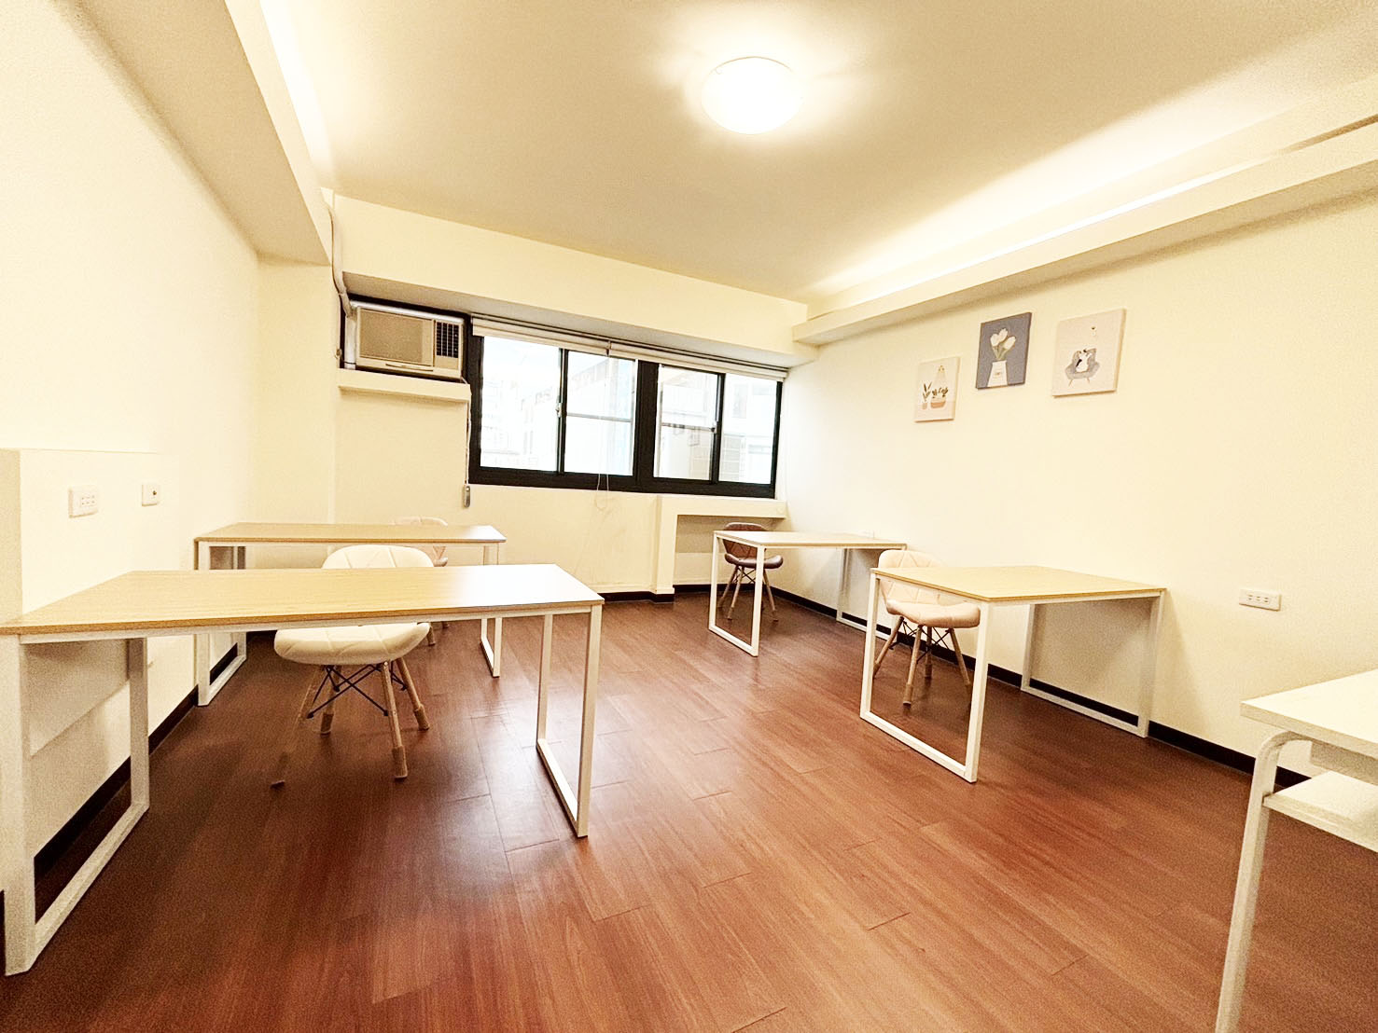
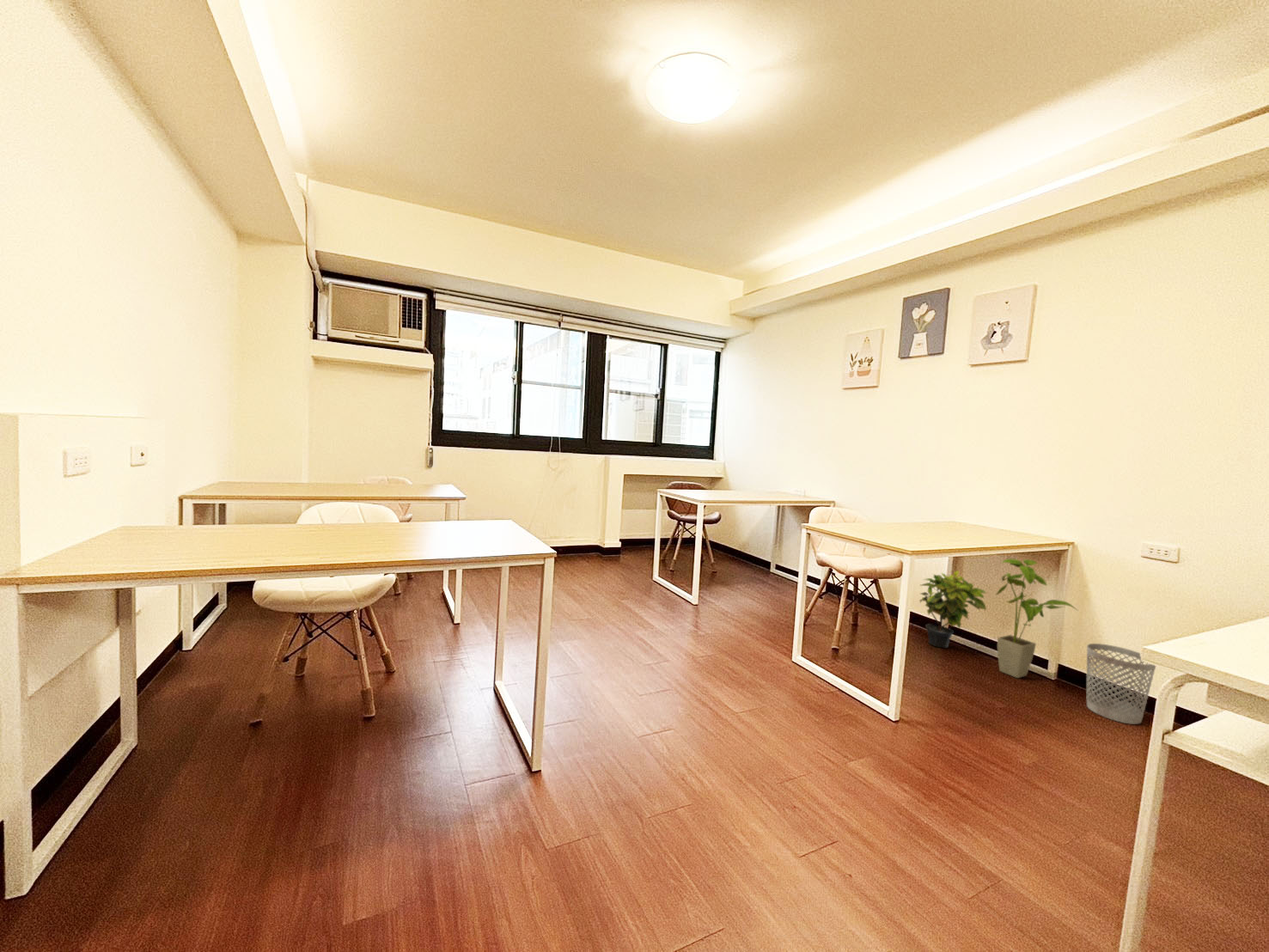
+ house plant (1027, 620)
+ wastebasket (1116, 683)
+ potted plant (947, 608)
